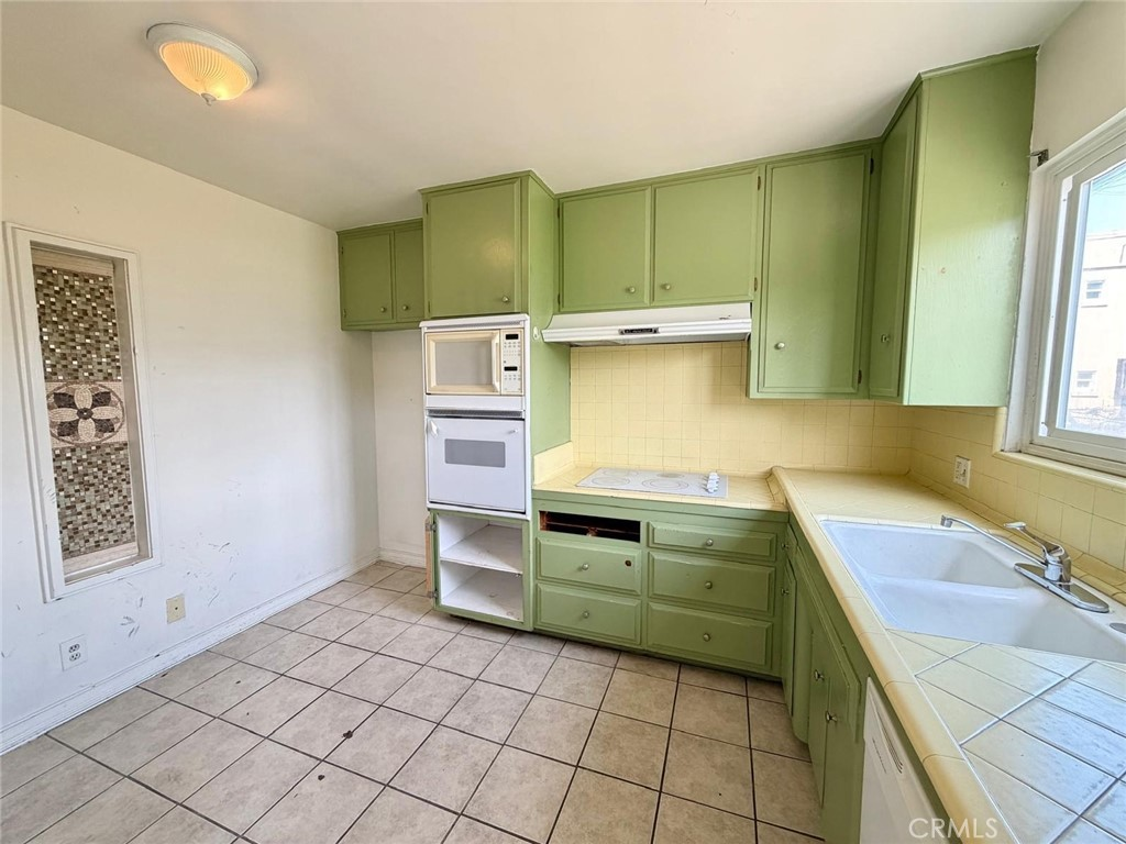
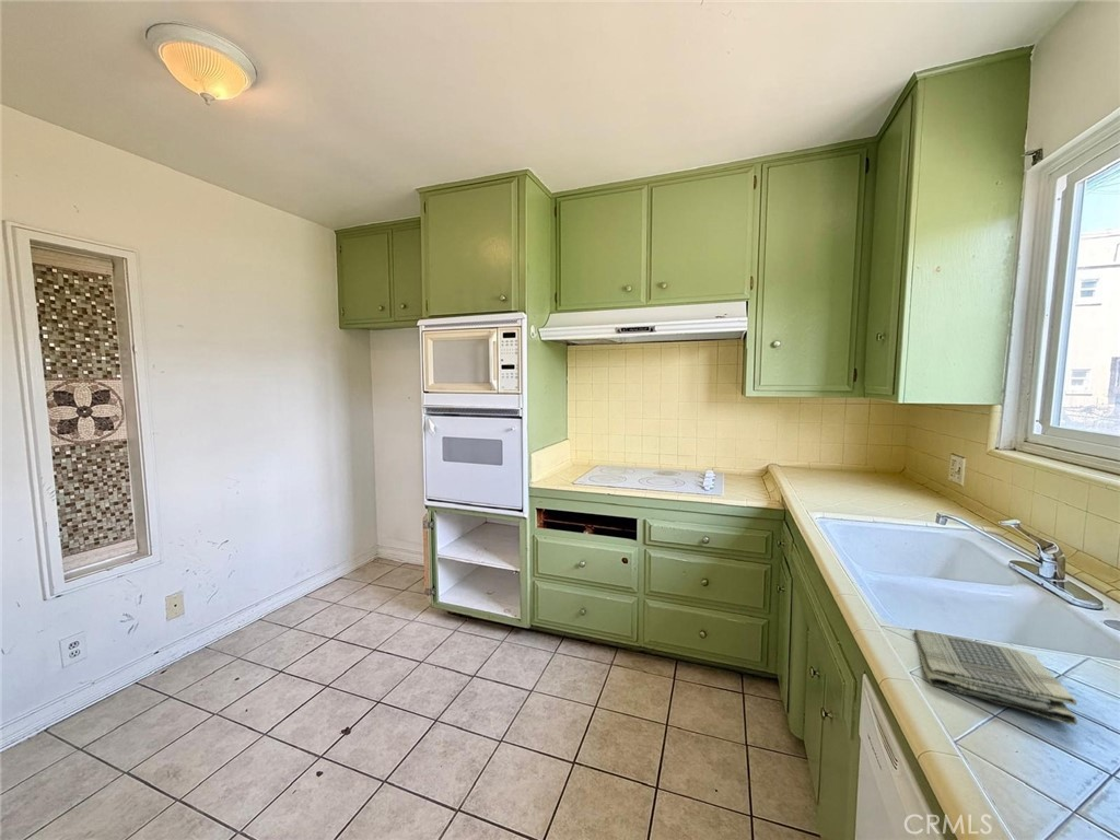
+ dish towel (984, 666)
